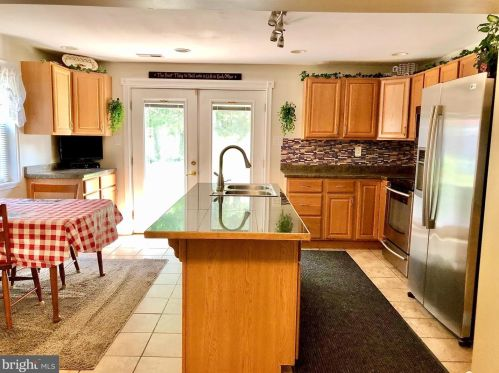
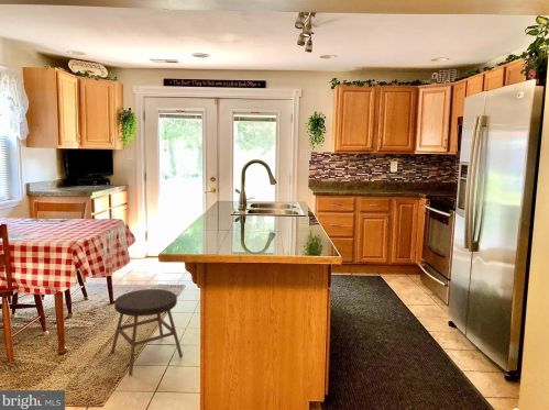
+ stool (145, 323)
